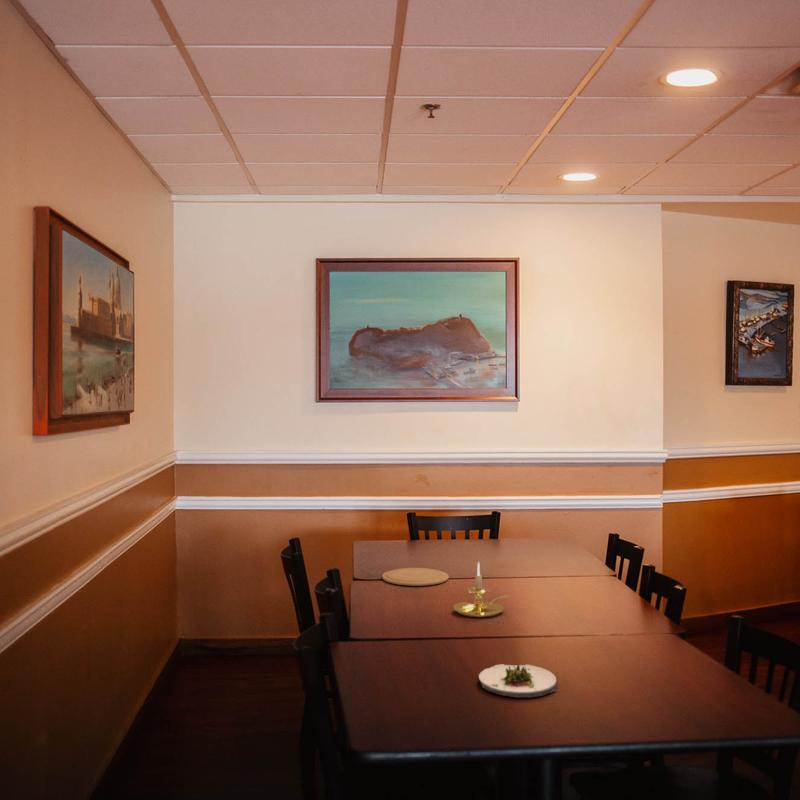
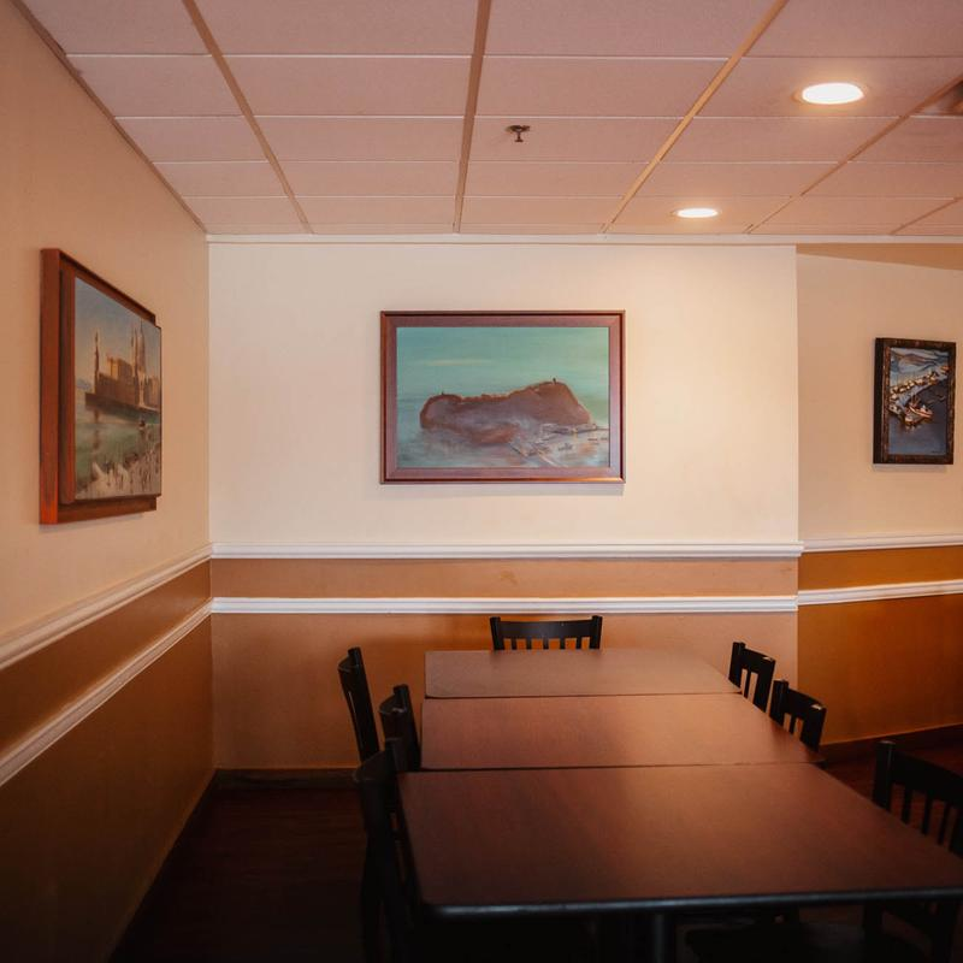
- candle holder (482, 587)
- salad plate (517, 675)
- plate (415, 575)
